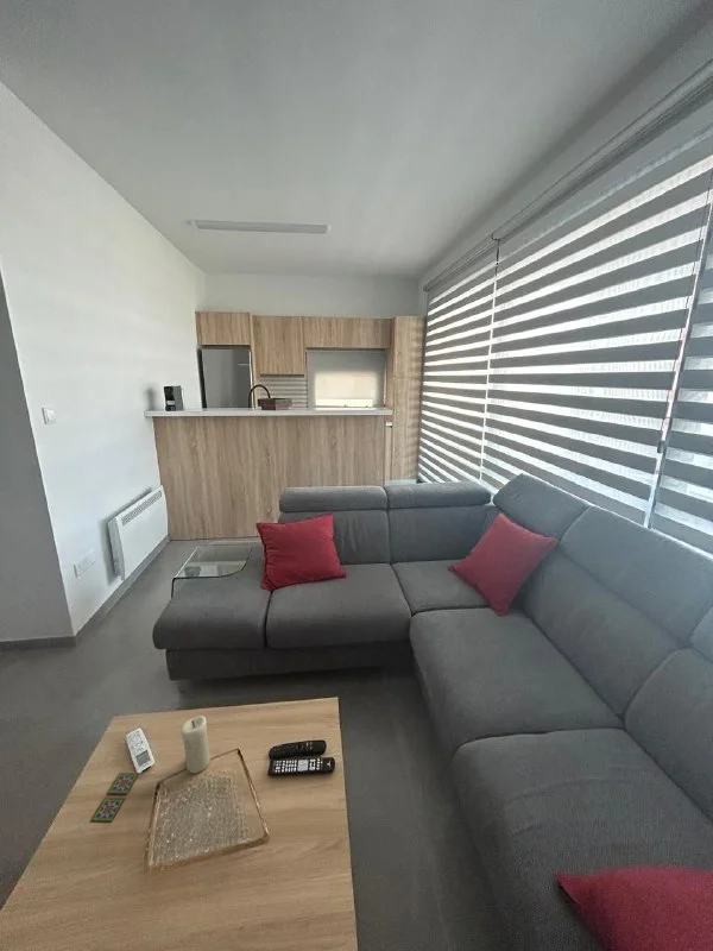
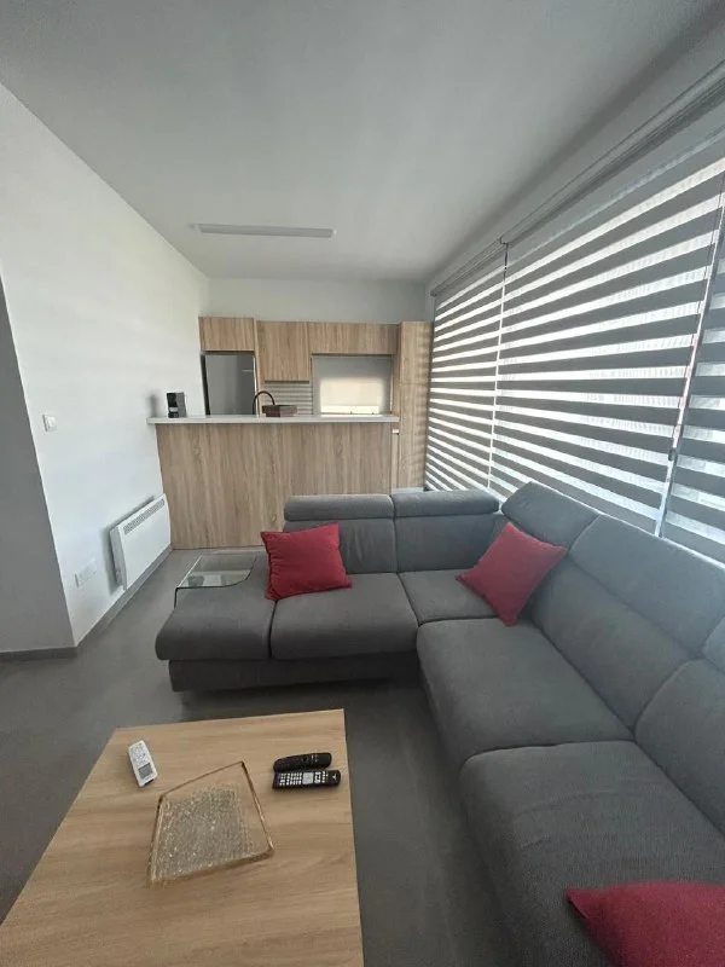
- coaster (115, 798)
- candle (195, 741)
